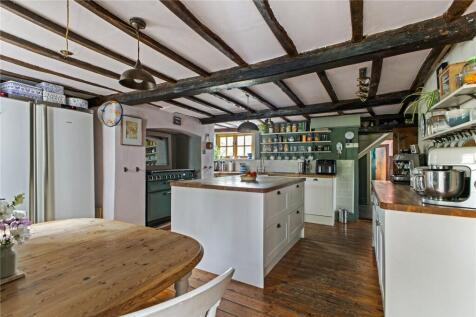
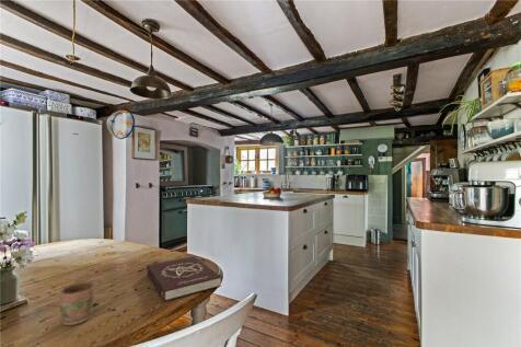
+ book (181, 275)
+ mug (78, 301)
